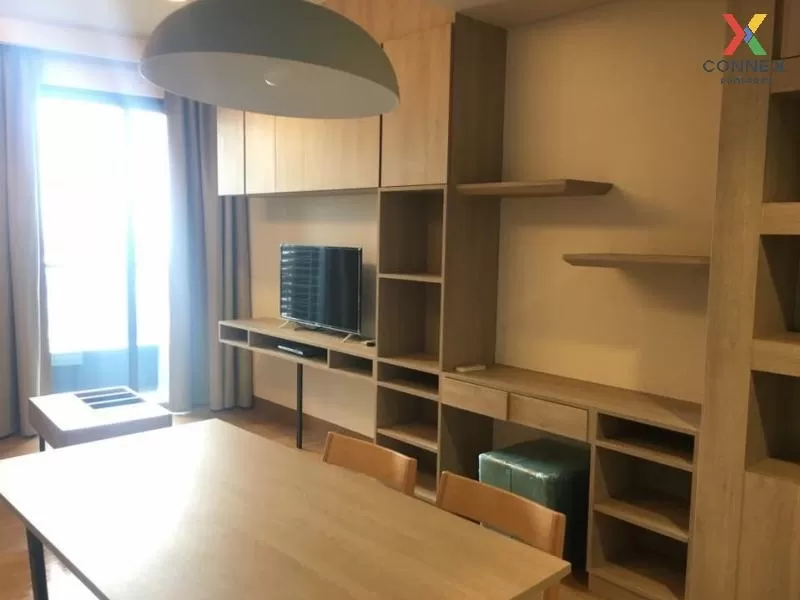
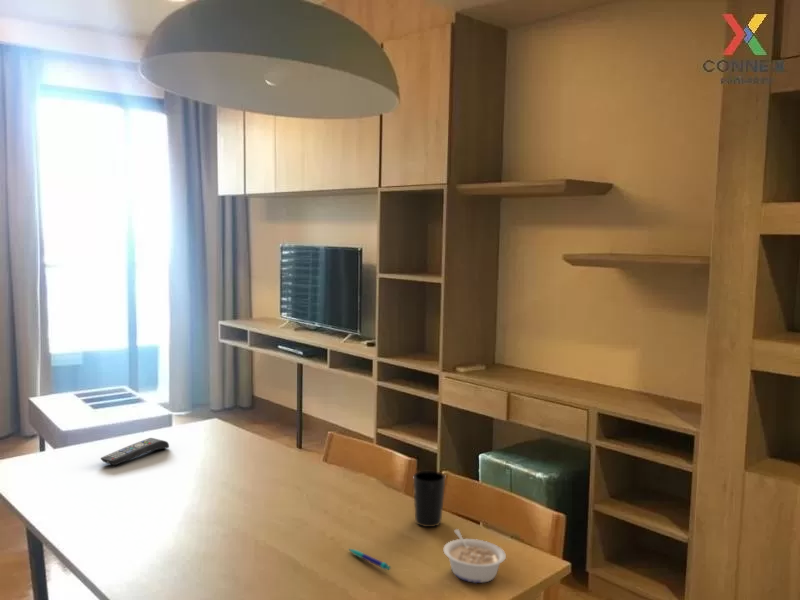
+ legume (471, 559)
+ pen (368, 557)
+ remote control (136, 450)
+ cup (428, 499)
